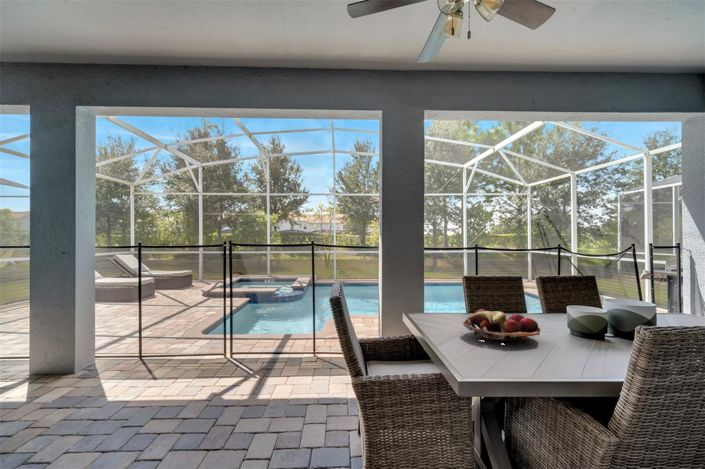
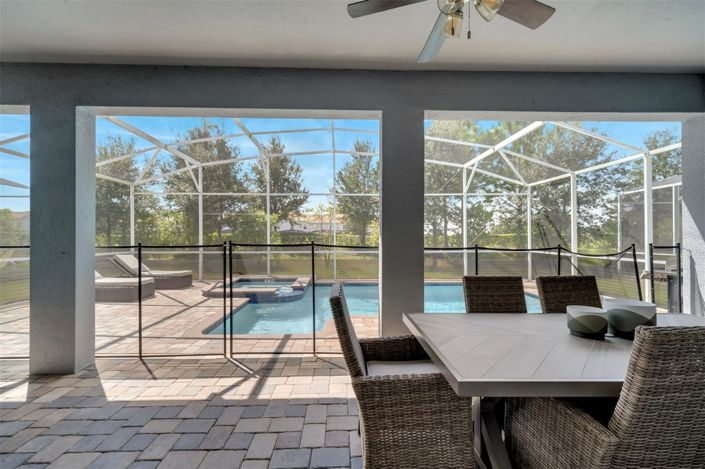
- fruit basket (500, 324)
